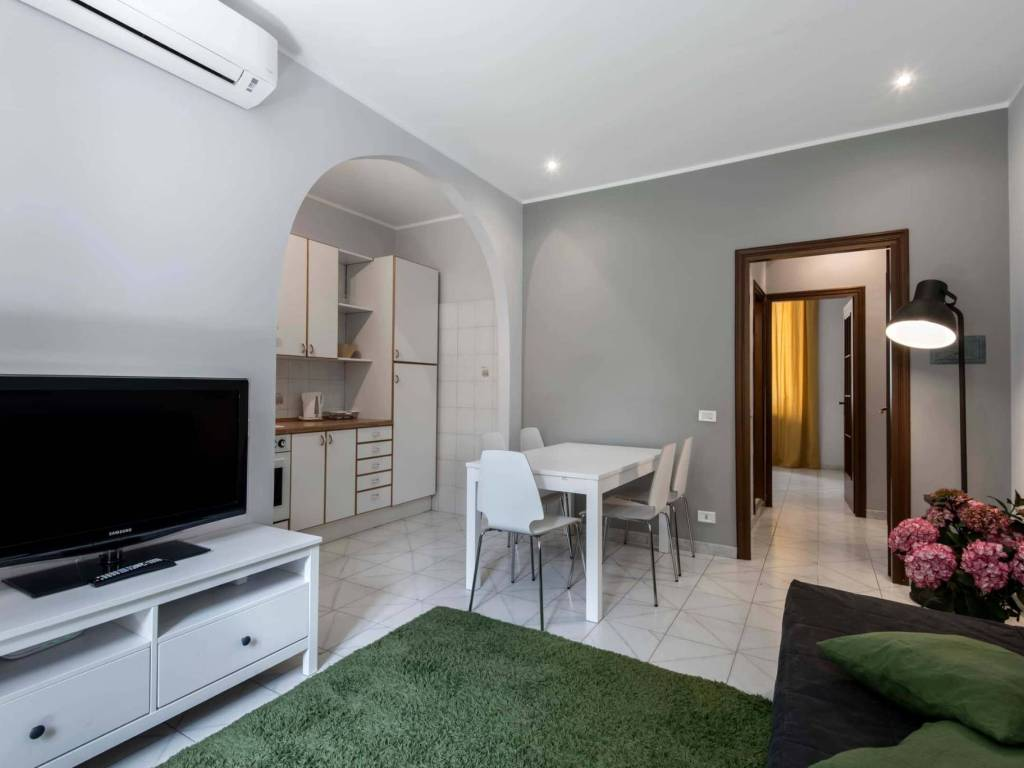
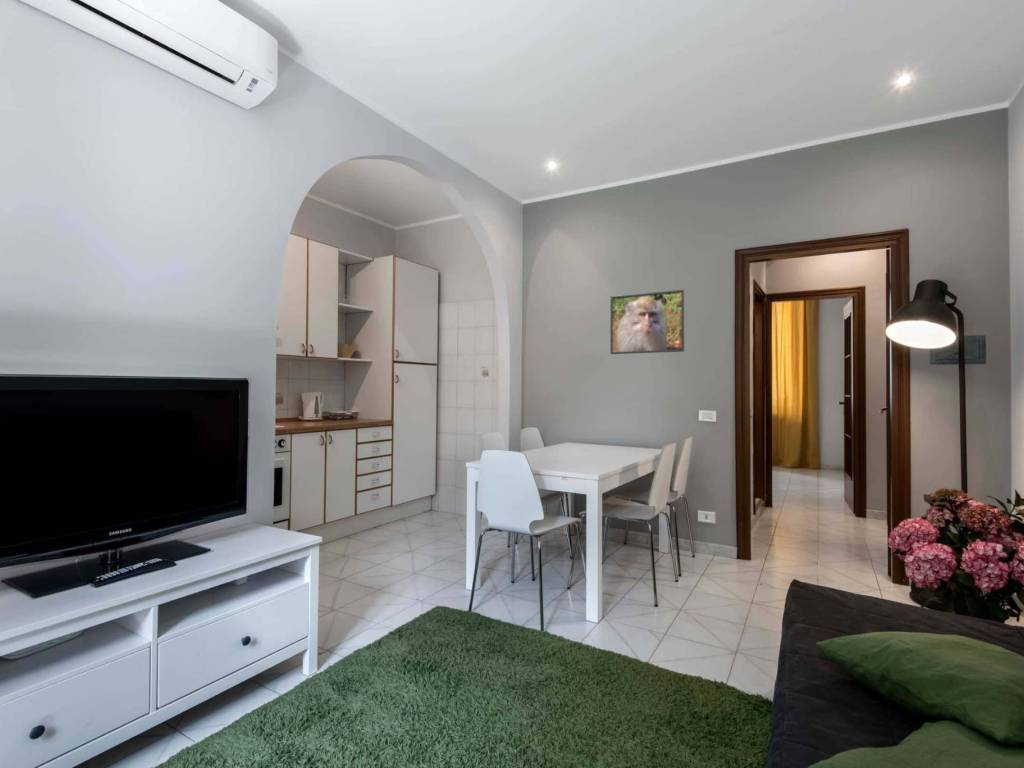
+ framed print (646, 323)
